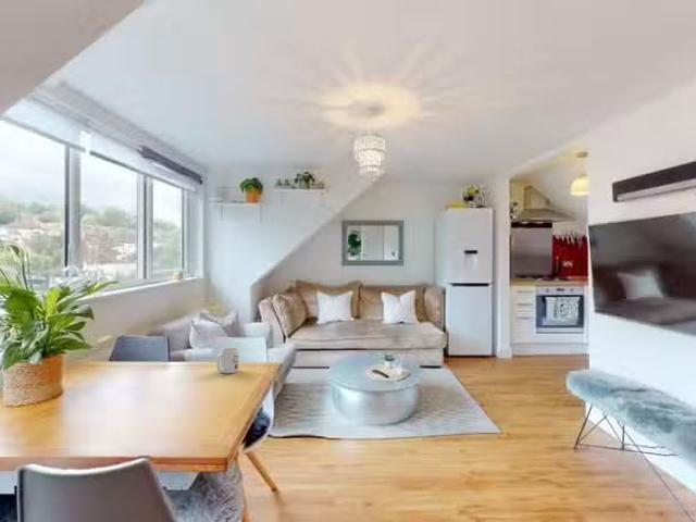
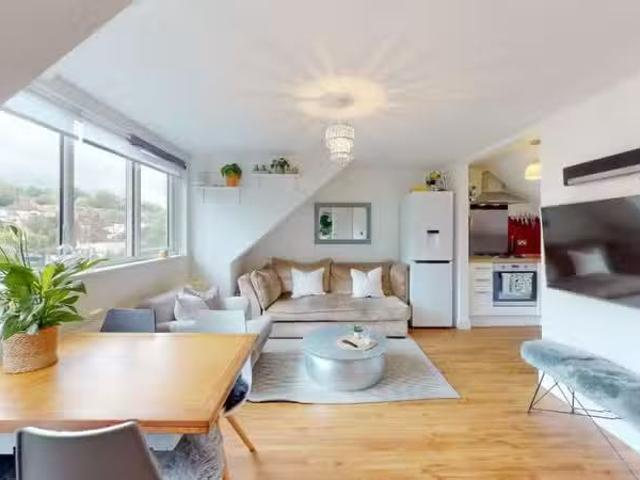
- mug (226, 361)
